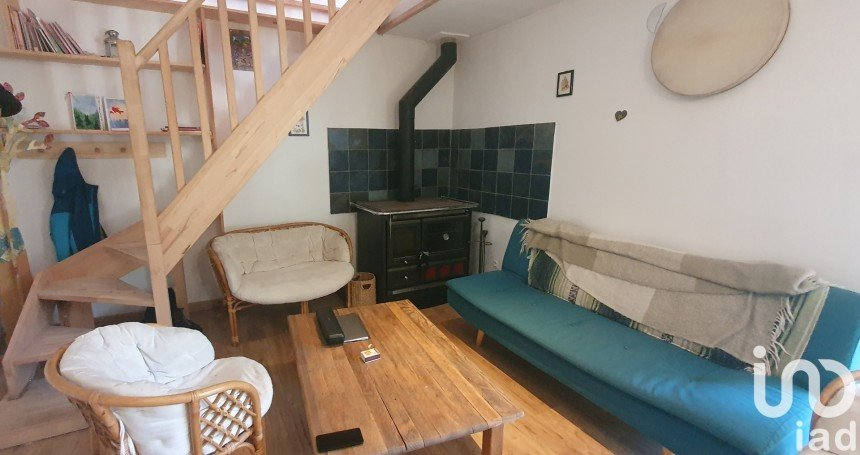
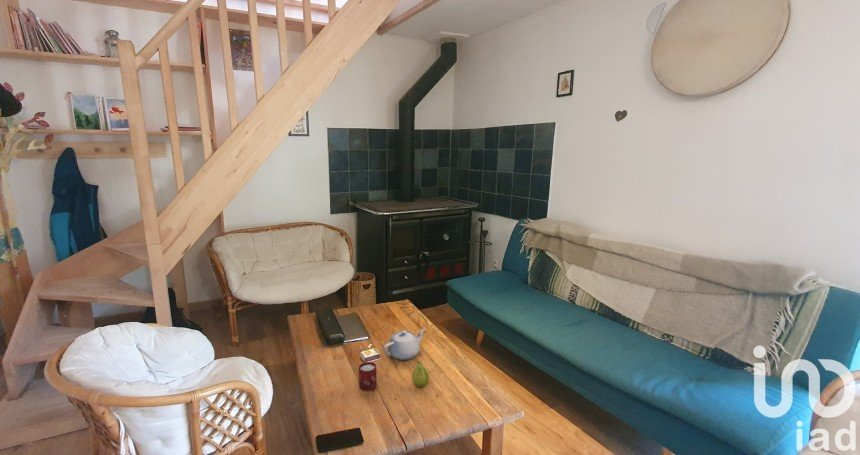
+ fruit (420, 372)
+ cup (369, 377)
+ teapot (404, 342)
